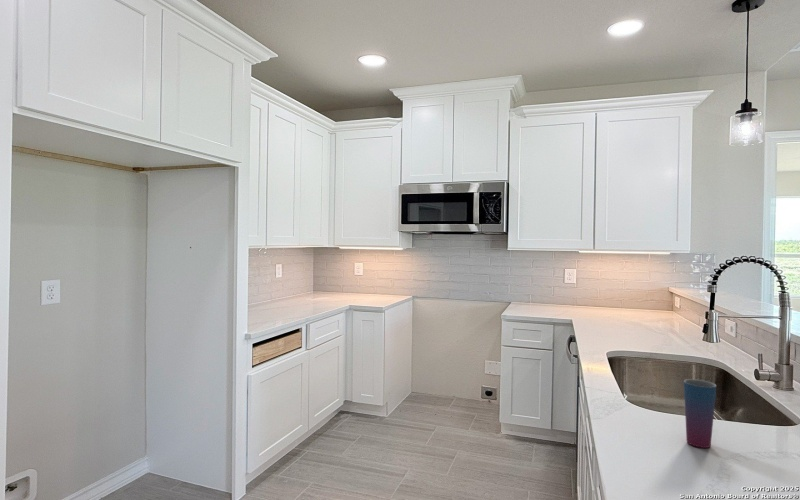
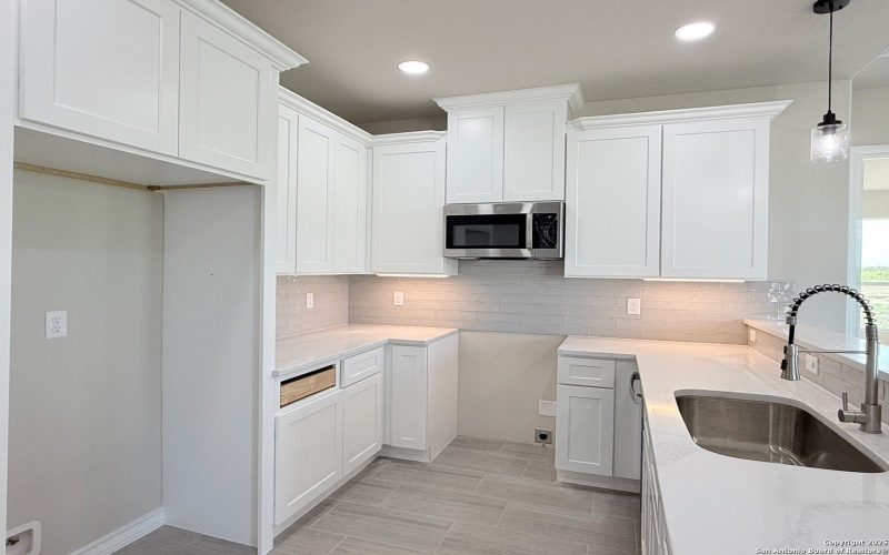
- cup (699, 413)
